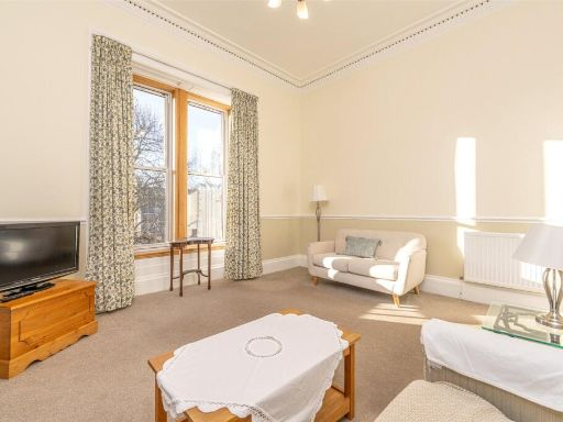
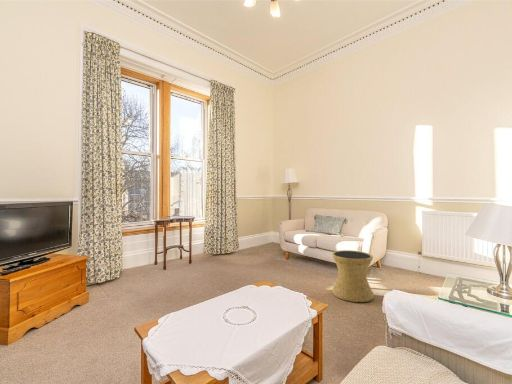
+ side table (352, 274)
